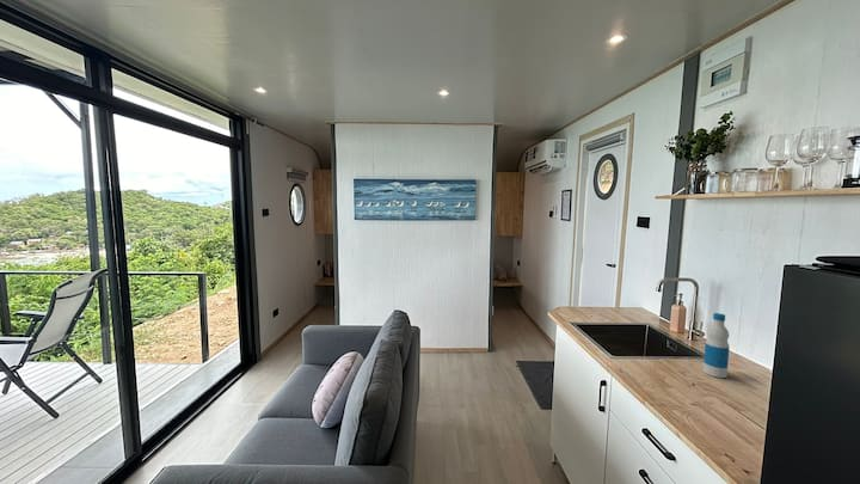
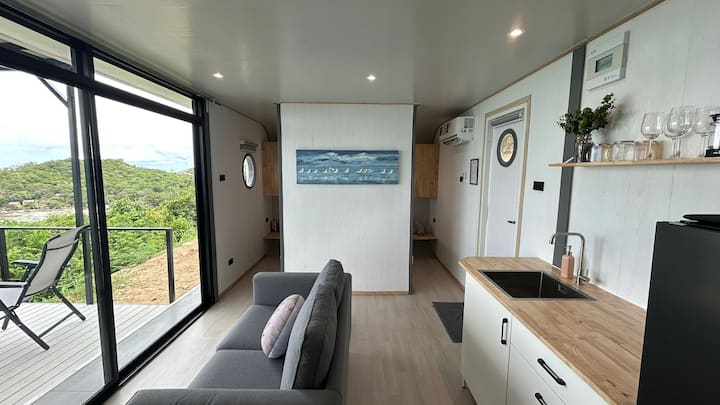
- bottle (717, 343)
